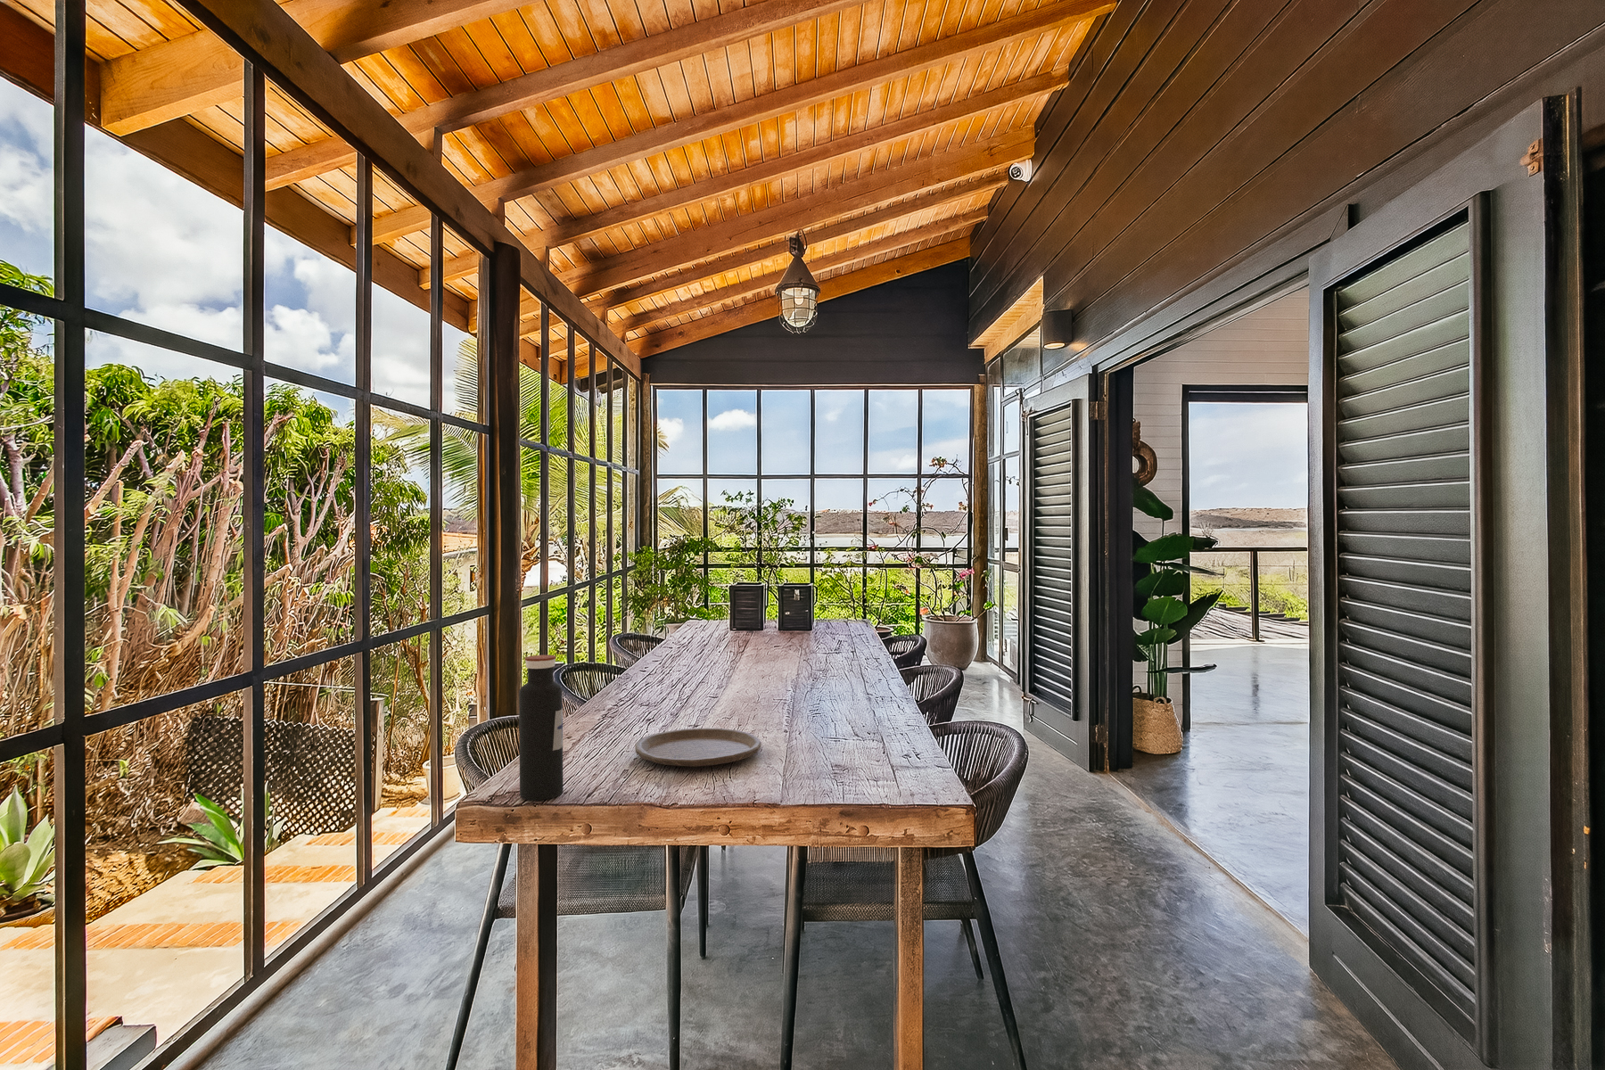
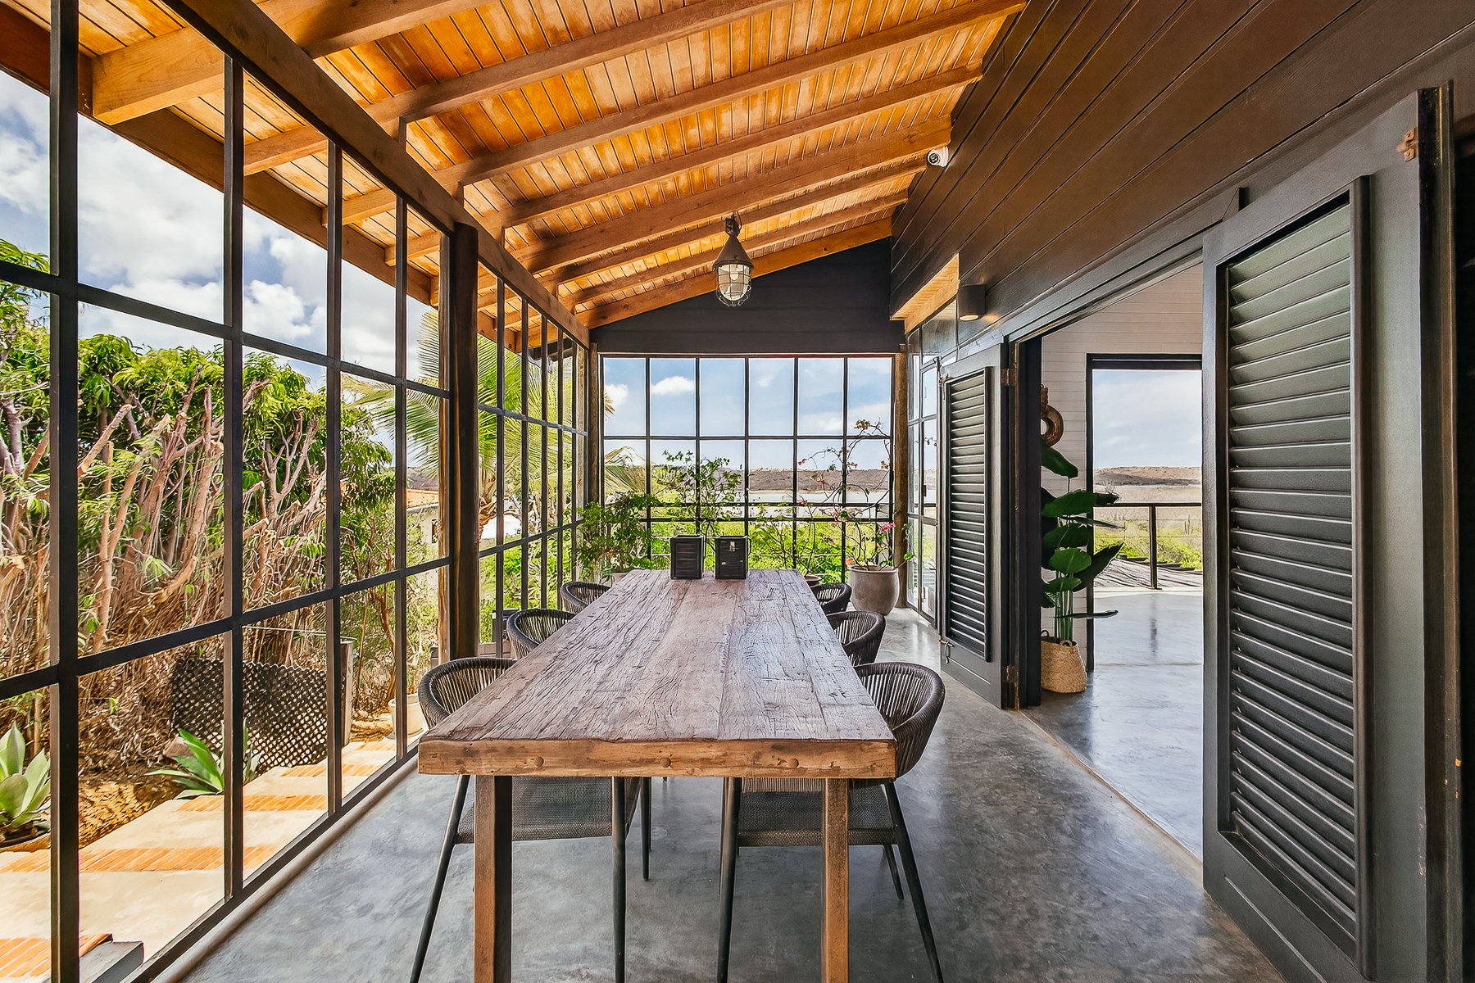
- water bottle (540, 725)
- plate (699, 748)
